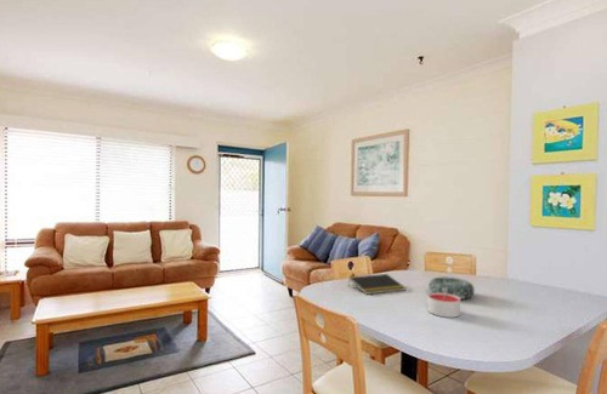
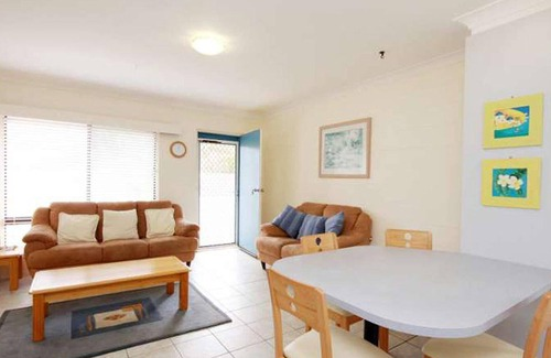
- notepad (376, 282)
- candle (443, 303)
- decorative bowl (450, 287)
